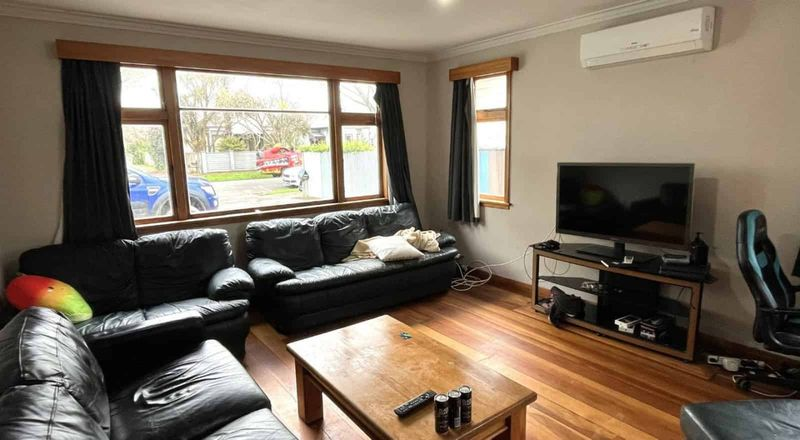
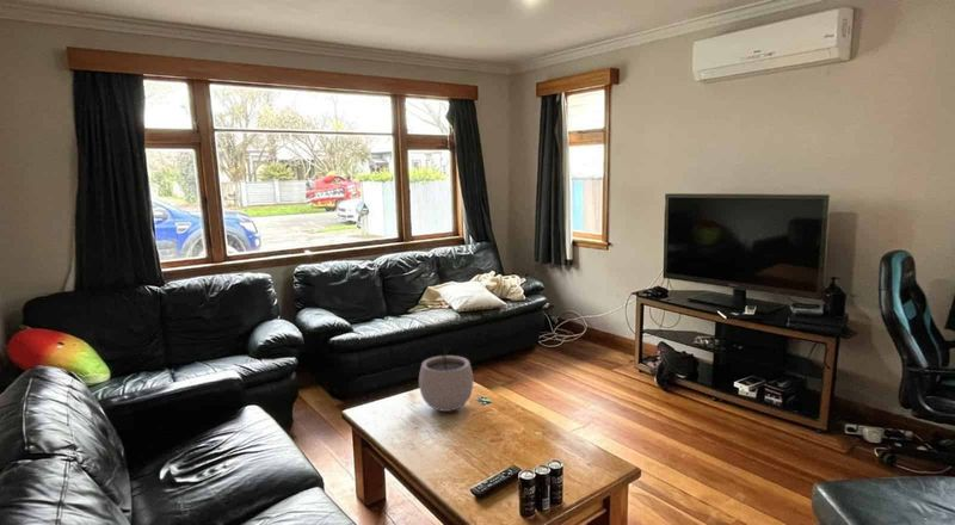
+ plant pot (445, 375)
